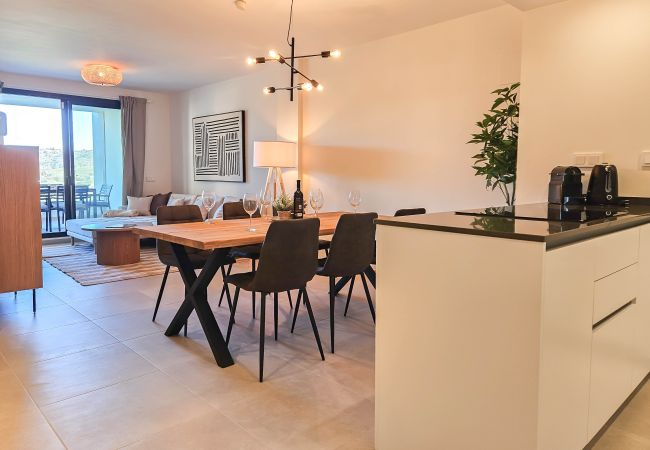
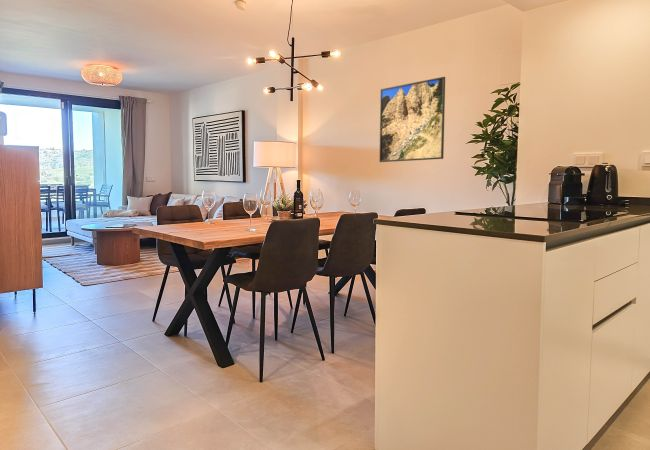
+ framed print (410, 122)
